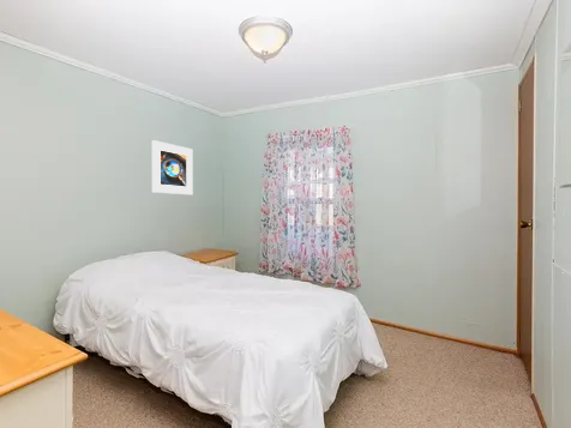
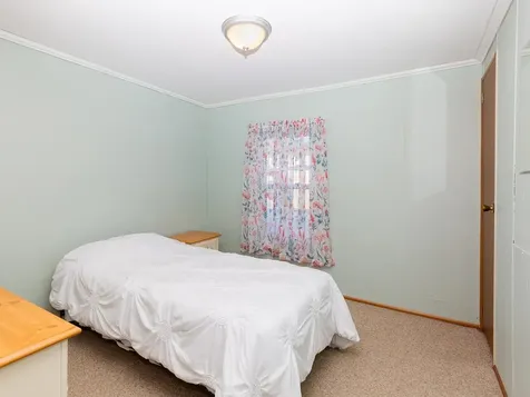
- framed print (173, 169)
